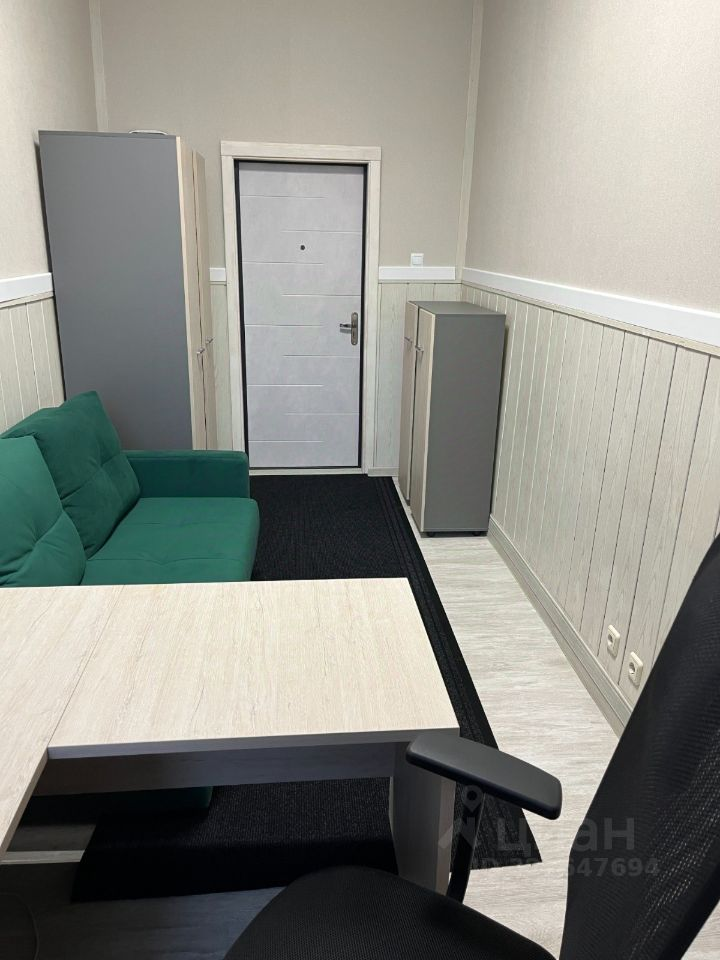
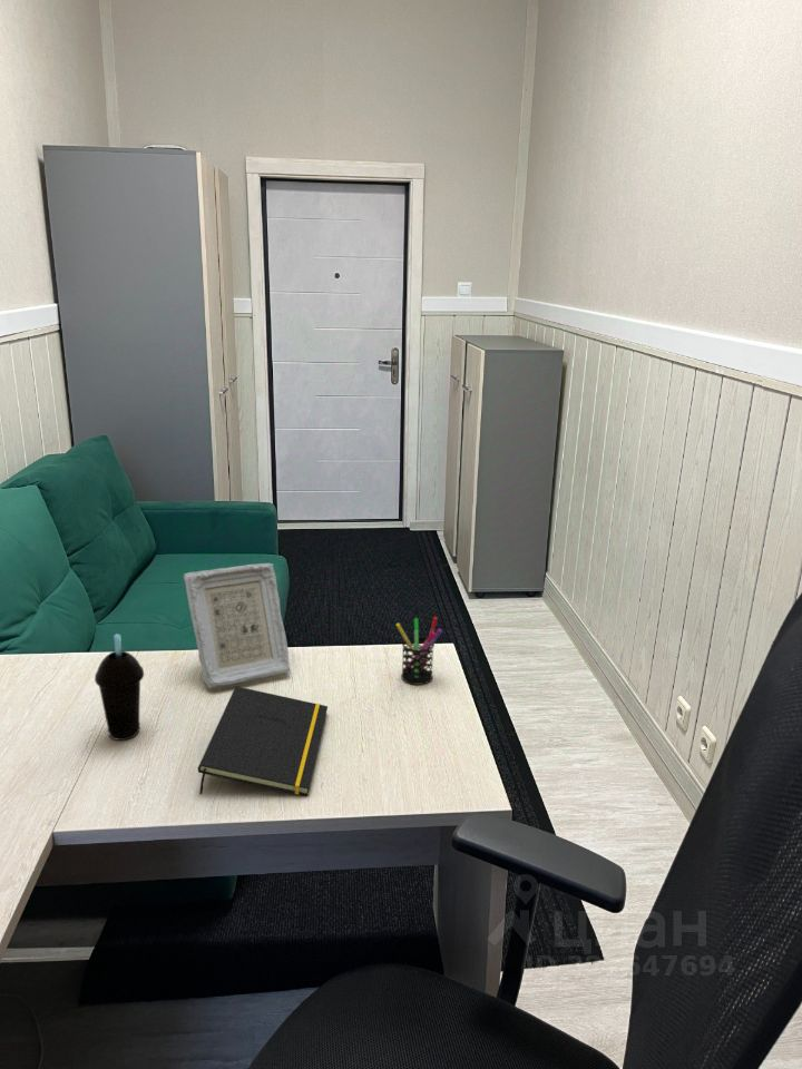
+ notepad (268, 736)
+ pen holder (419, 645)
+ picture frame (237, 624)
+ cup (120, 685)
